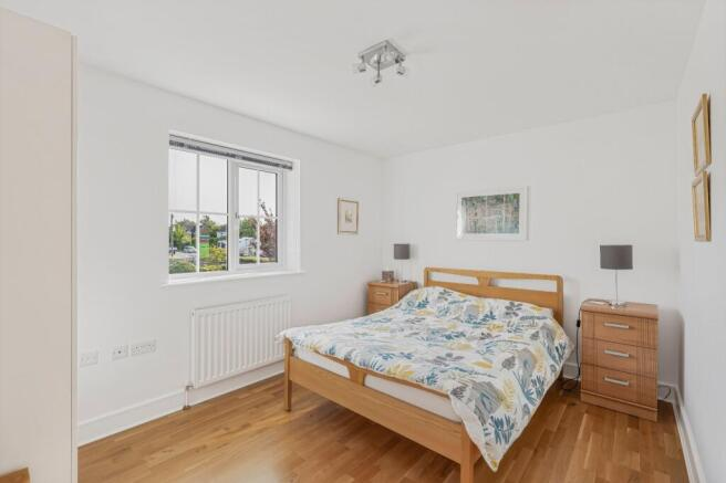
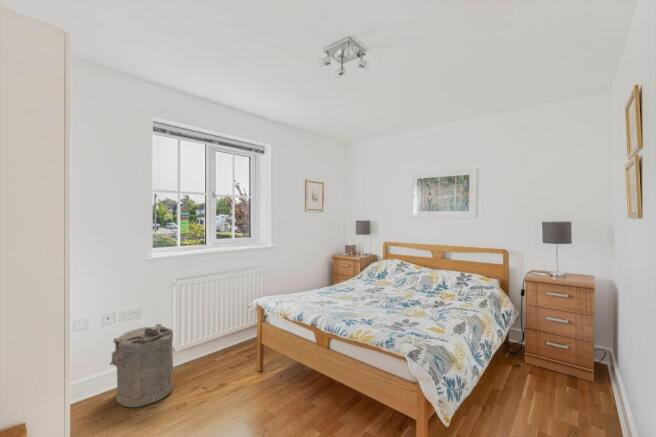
+ laundry hamper (142, 361)
